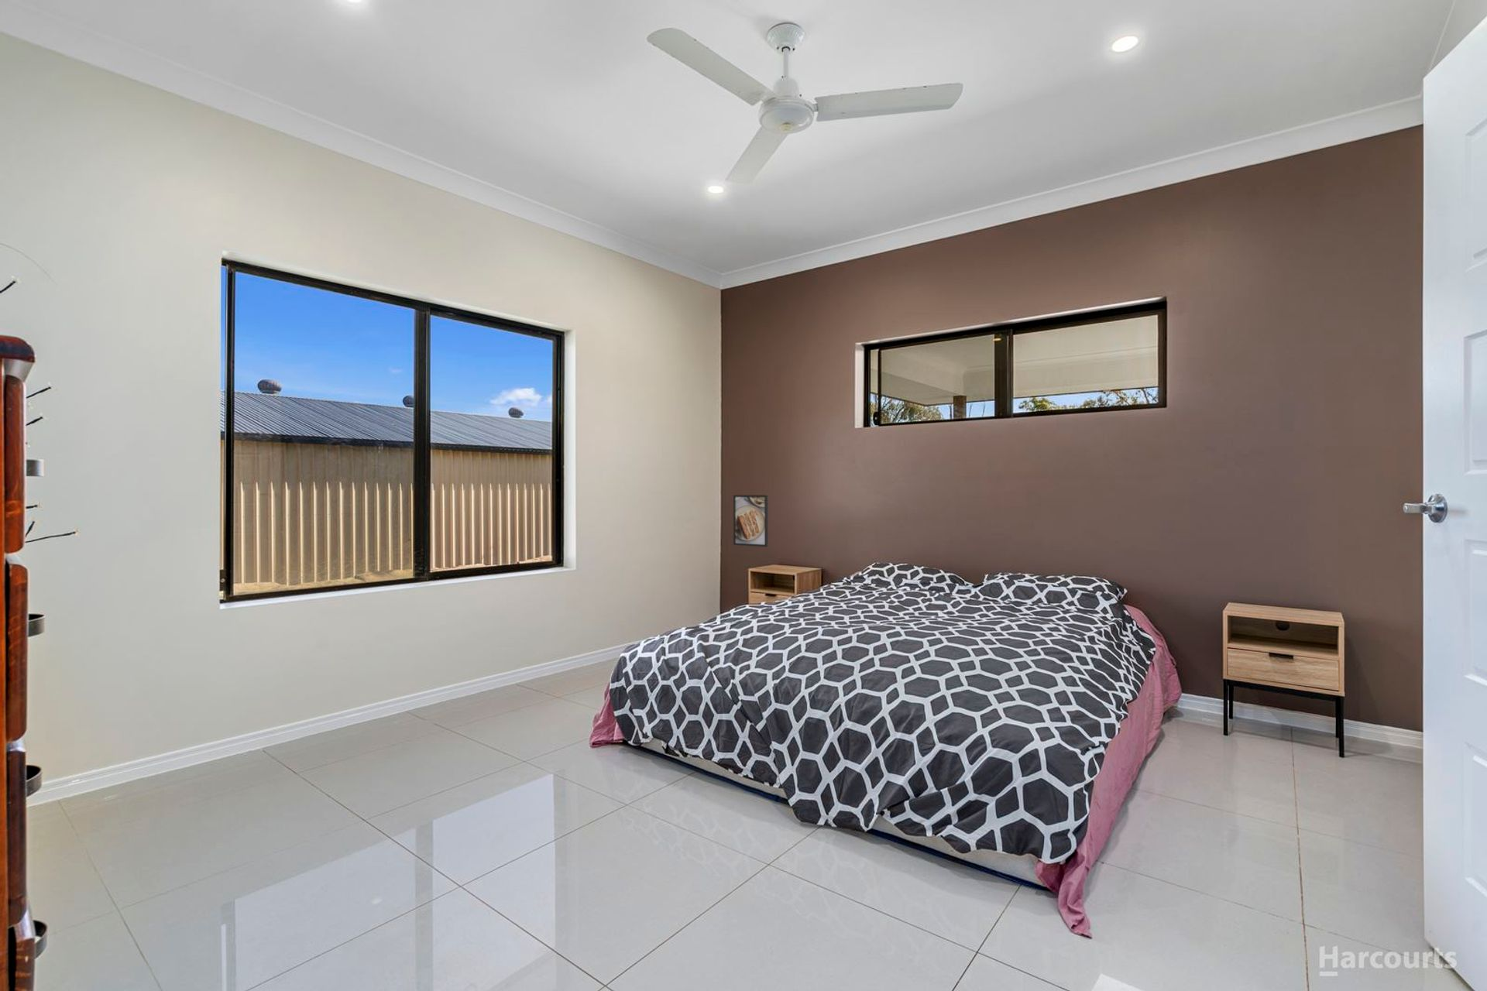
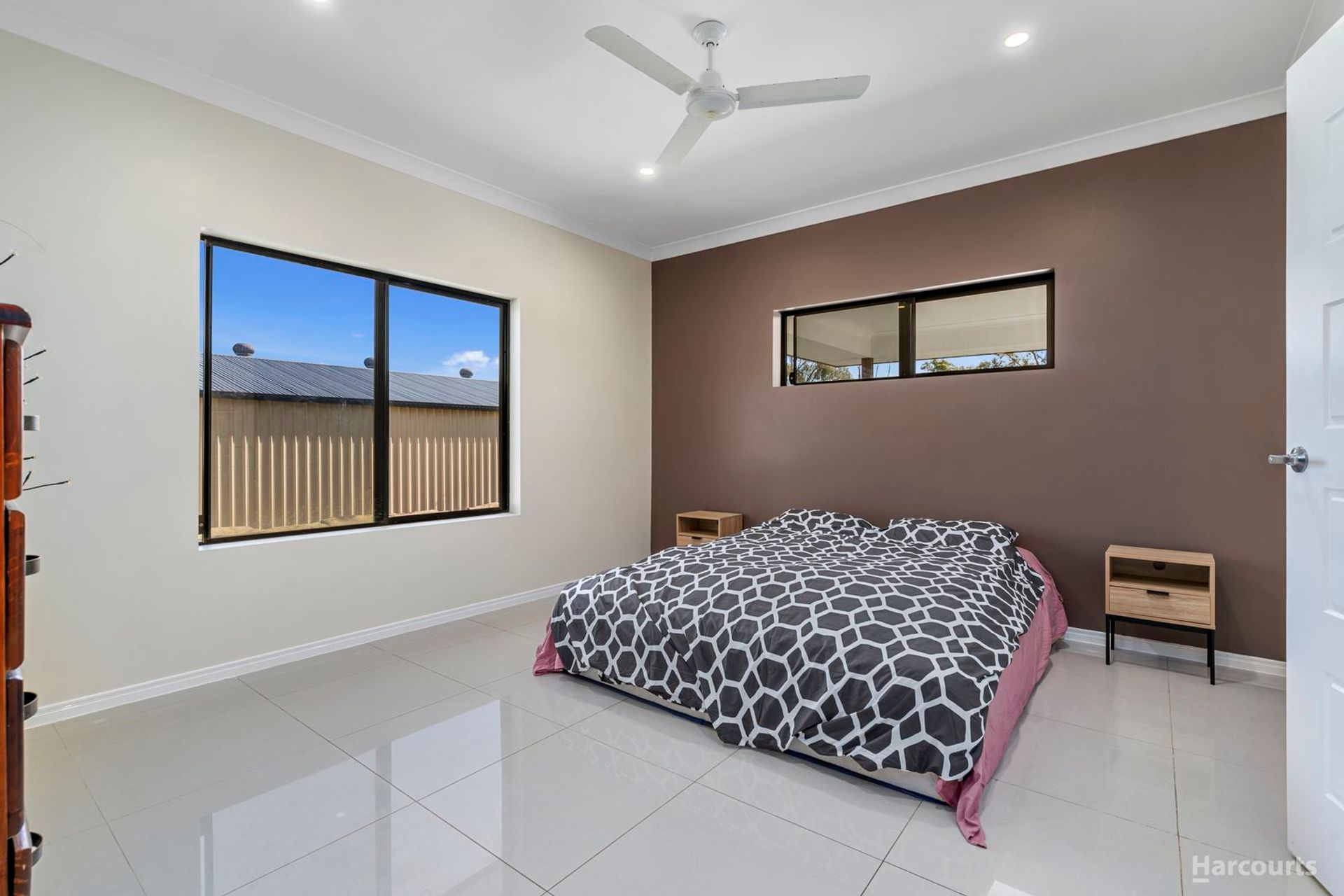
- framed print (750, 520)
